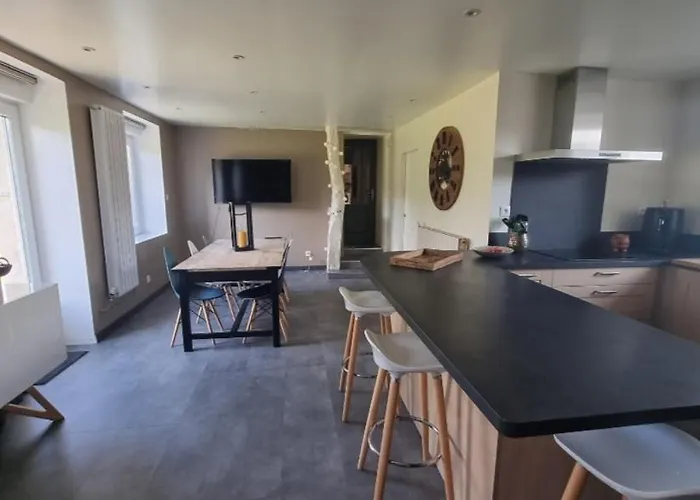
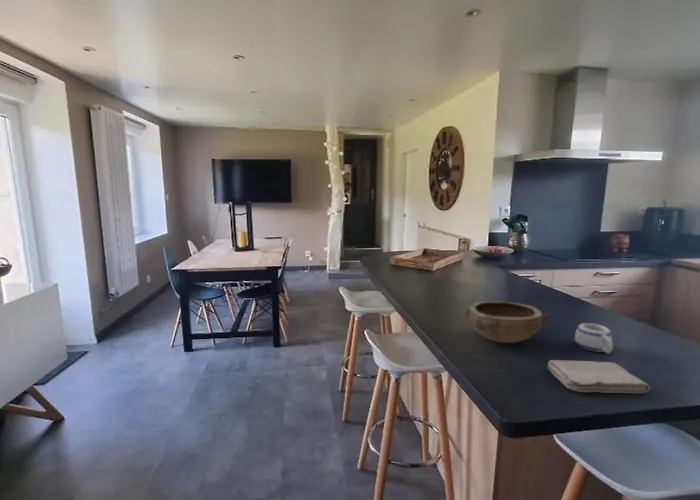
+ bowl (503, 322)
+ mug (596, 338)
+ washcloth (594, 374)
